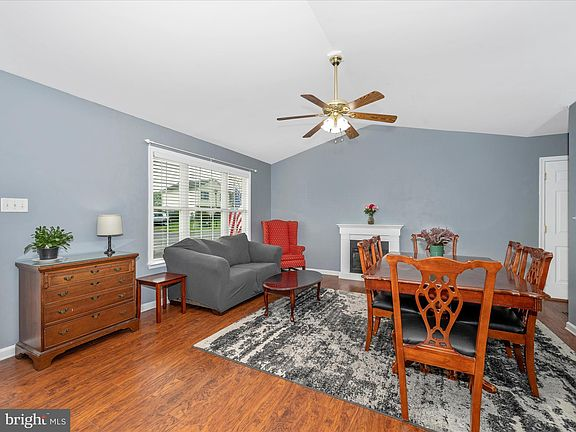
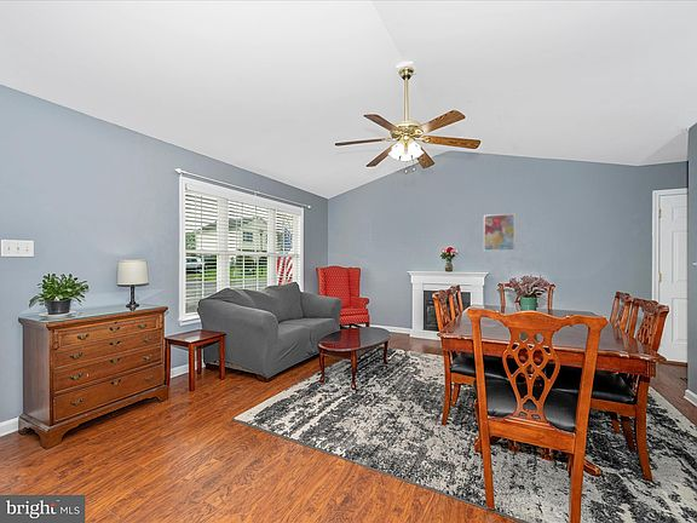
+ wall art (499, 232)
